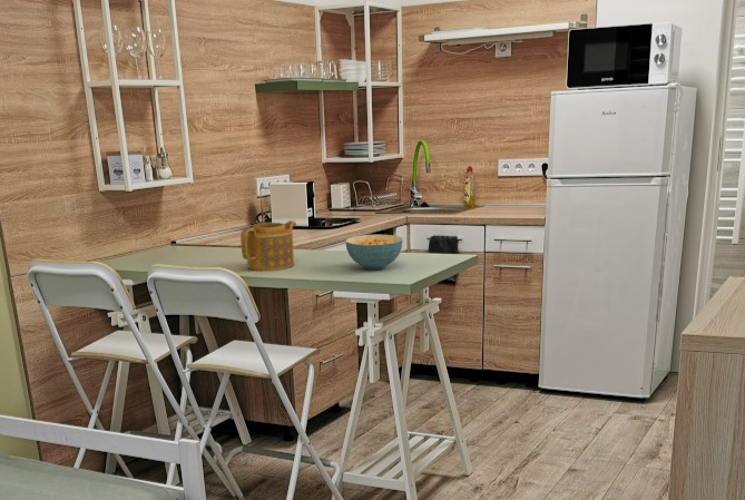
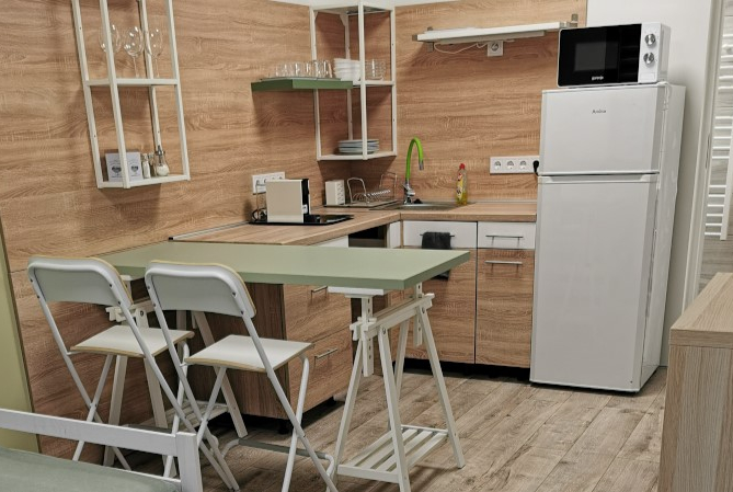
- teapot (271, 245)
- cereal bowl (374, 253)
